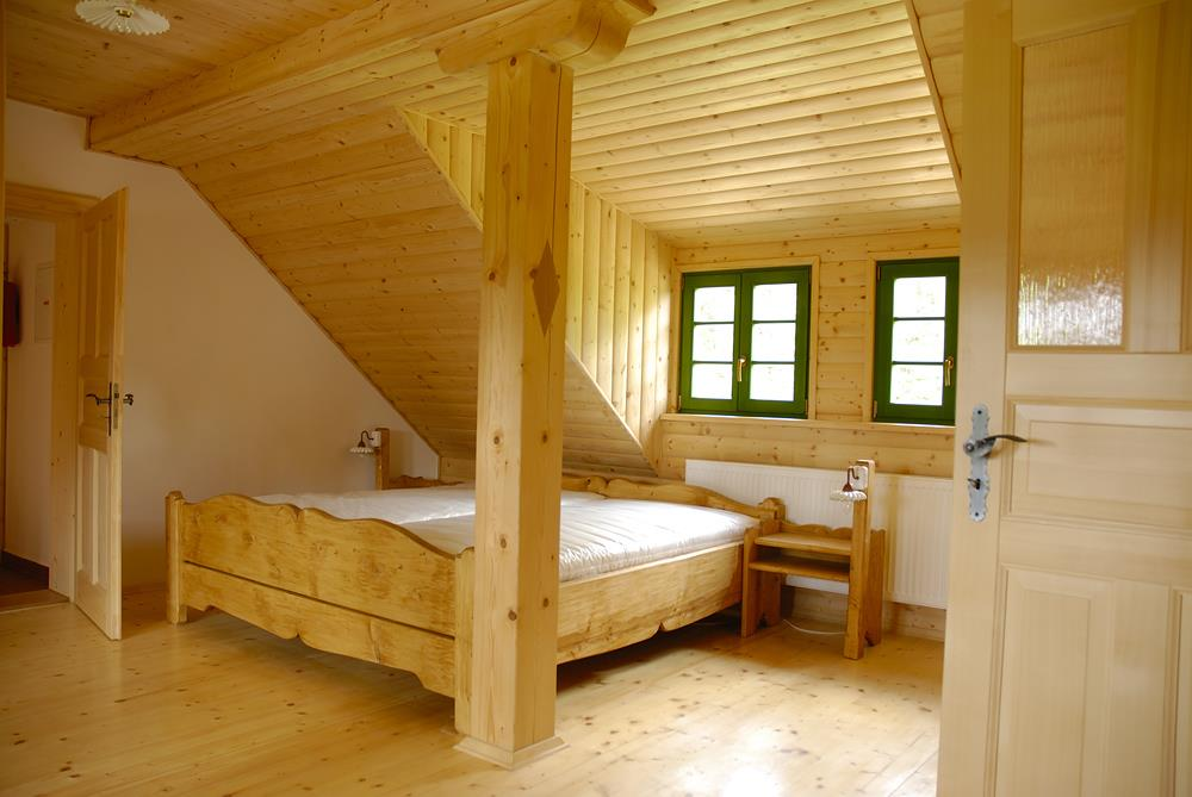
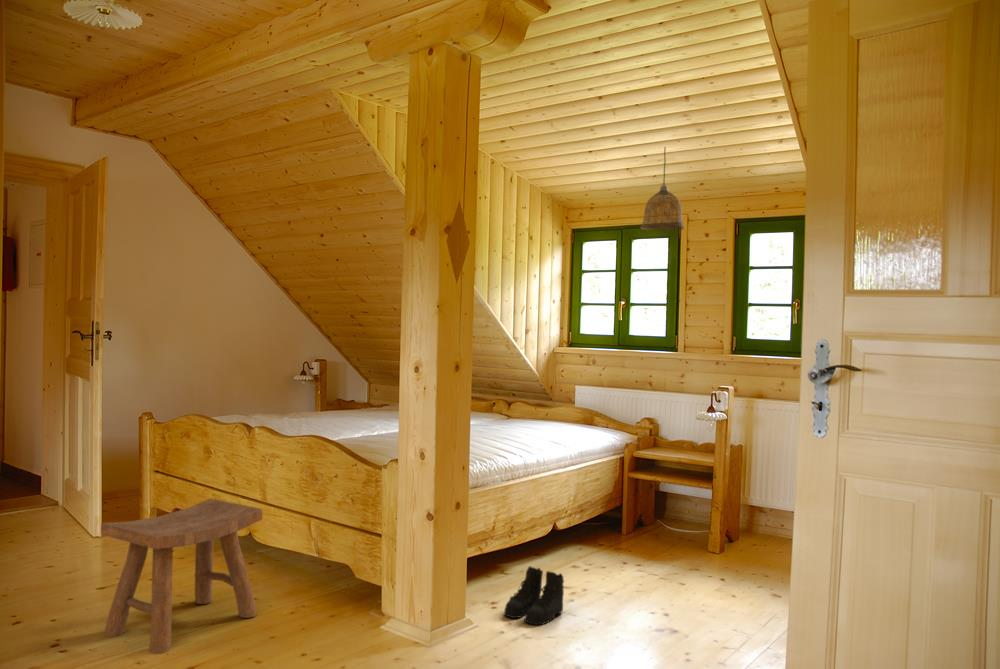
+ stool (195, 569)
+ pendant lamp (663, 187)
+ boots (535, 592)
